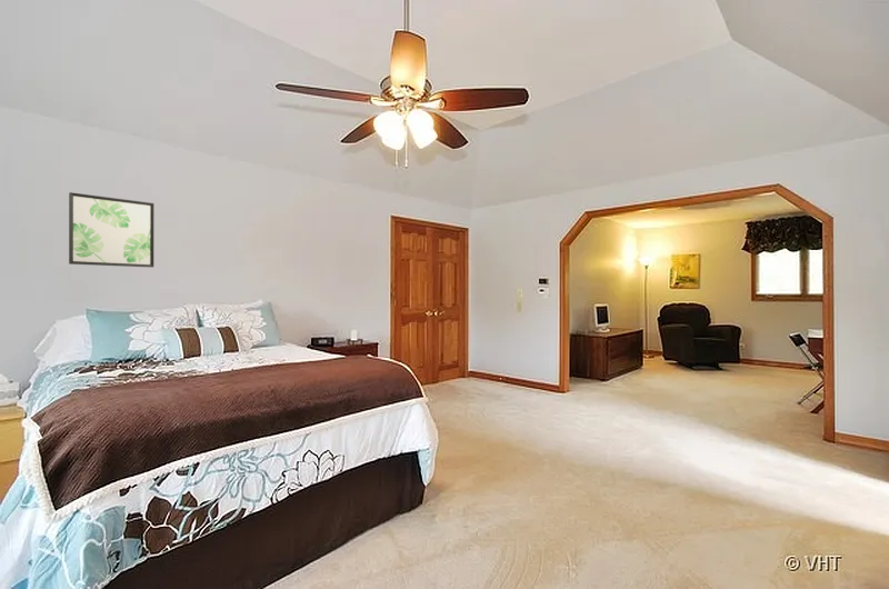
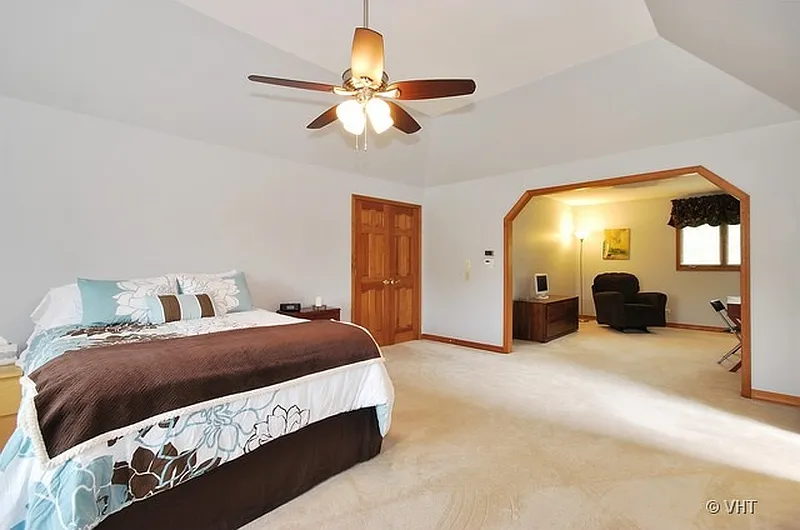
- wall art (113, 231)
